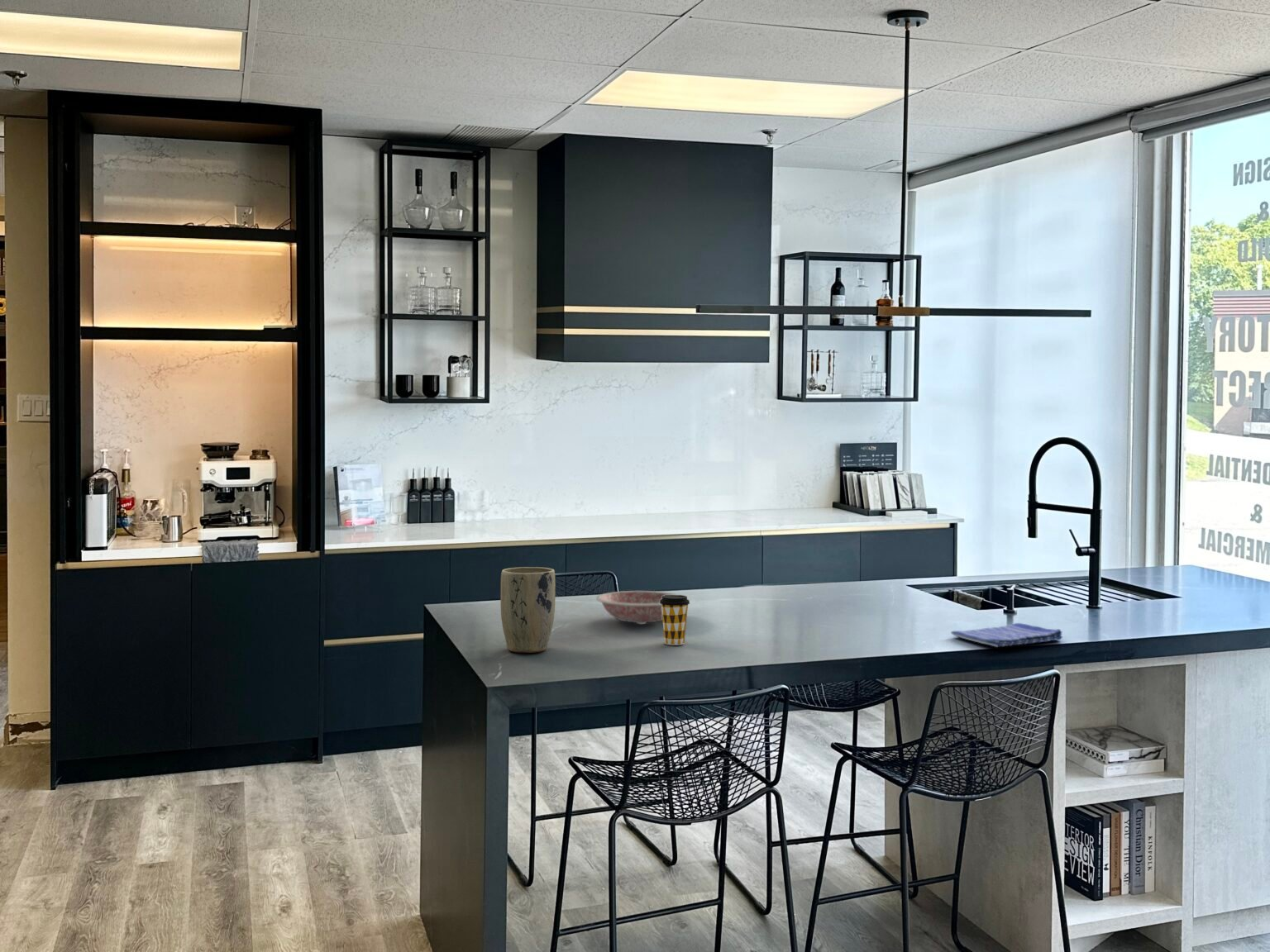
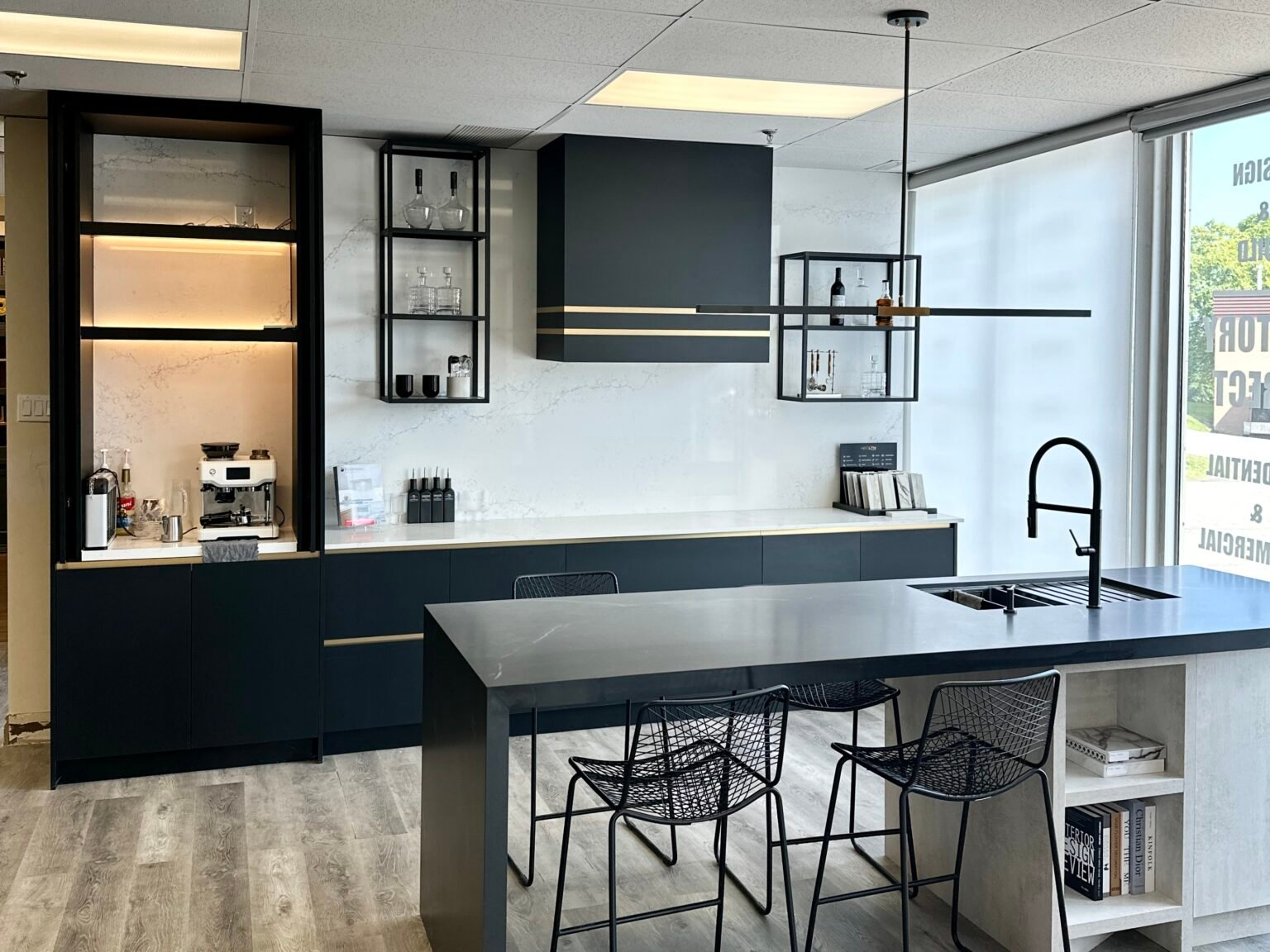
- plant pot (528, 609)
- bowl (641, 609)
- dish towel (1007, 633)
- coffee cup (674, 620)
